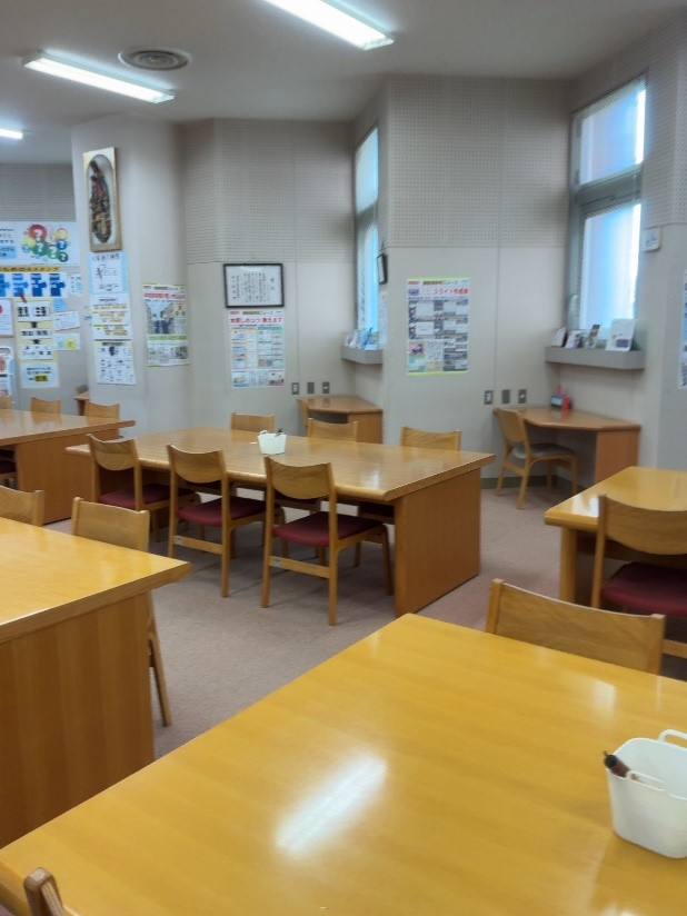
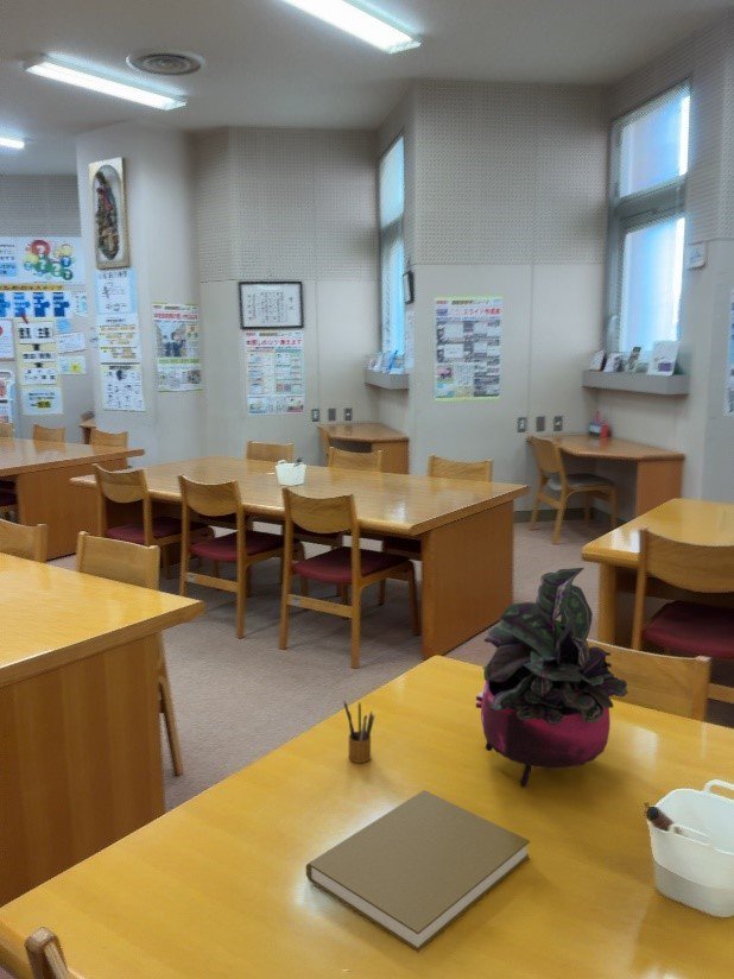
+ pencil box (359, 731)
+ potted plant (539, 665)
+ book (419, 859)
